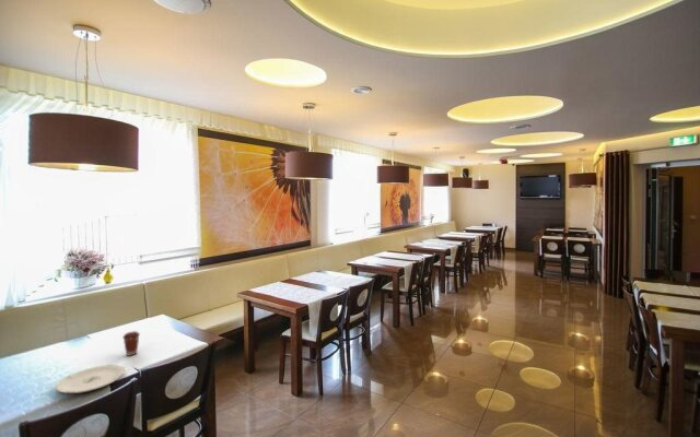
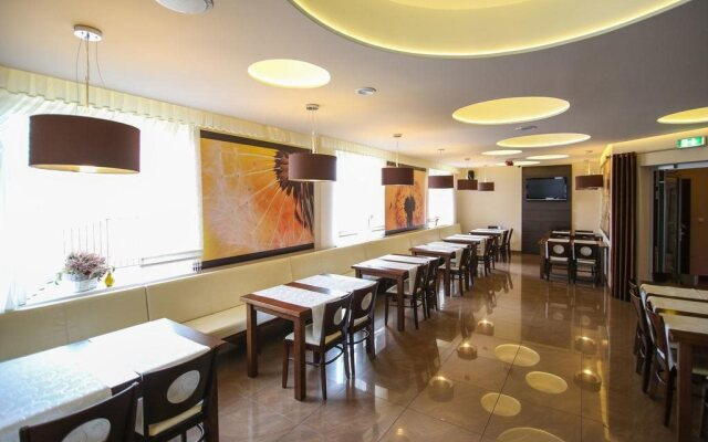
- plate (92, 379)
- coffee cup (131, 343)
